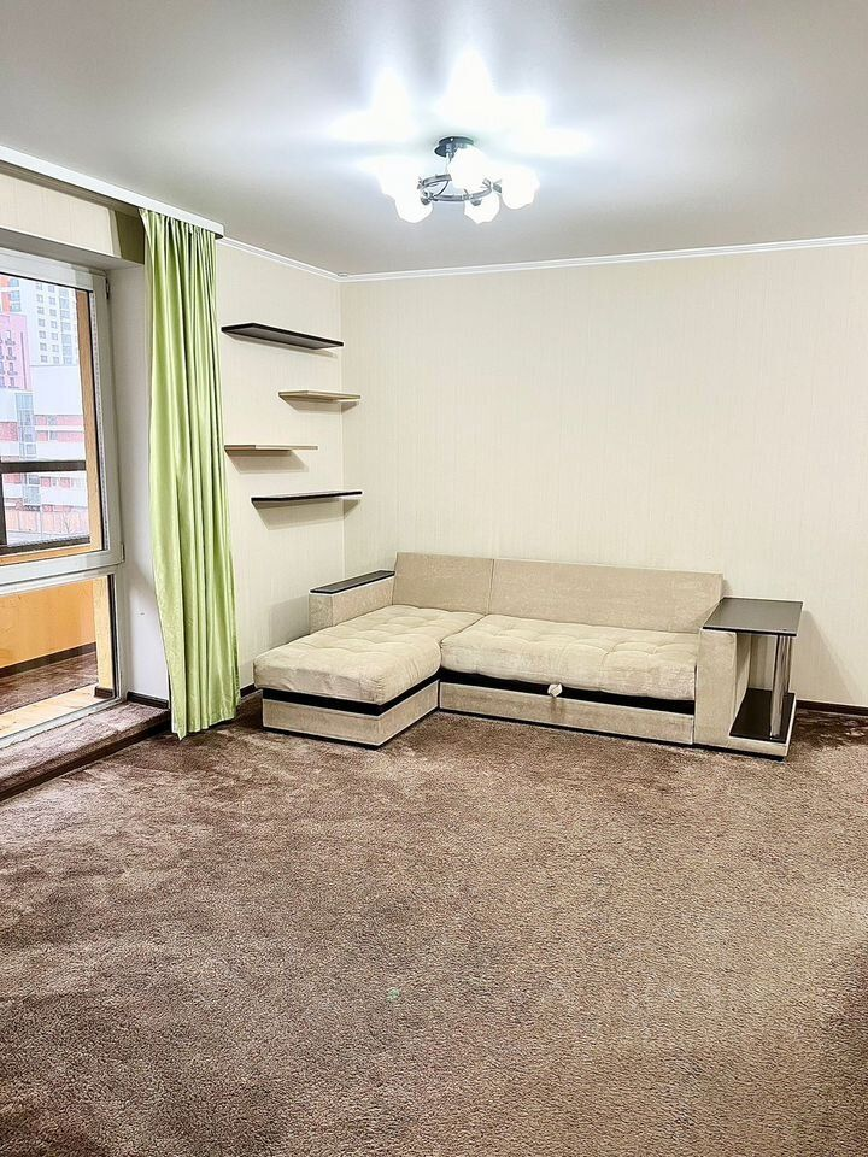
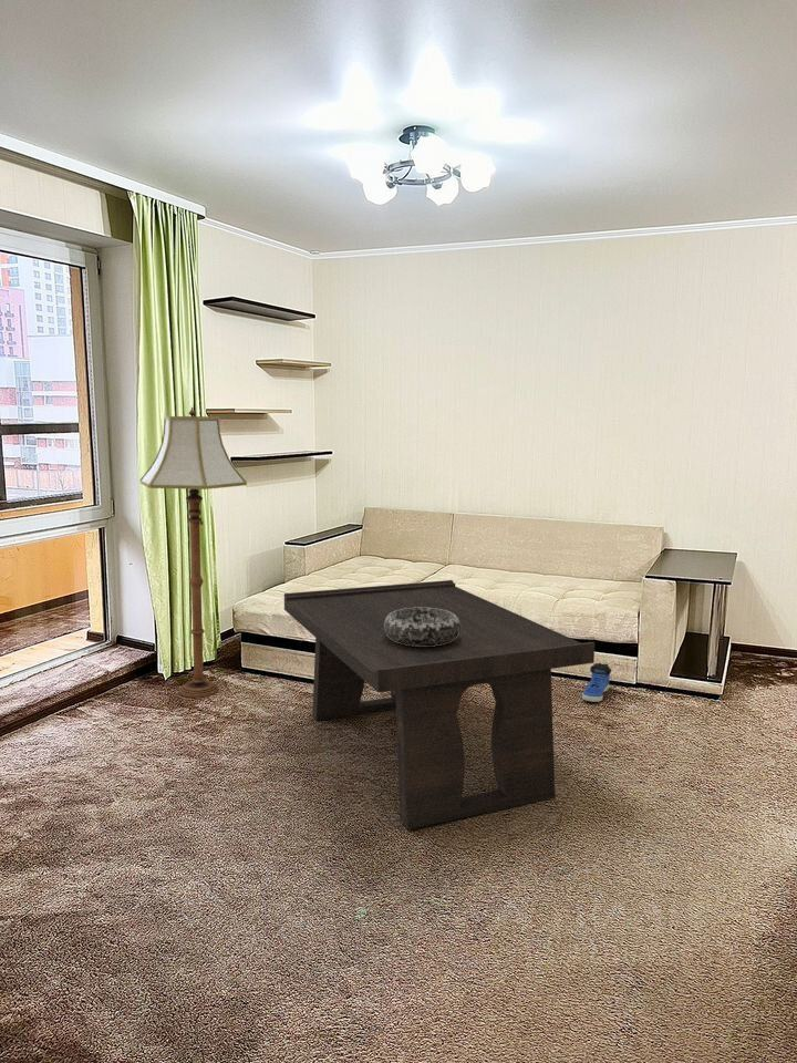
+ sneaker (597, 680)
+ decorative bowl (422, 626)
+ floor lamp (195, 553)
+ coffee table (421, 684)
